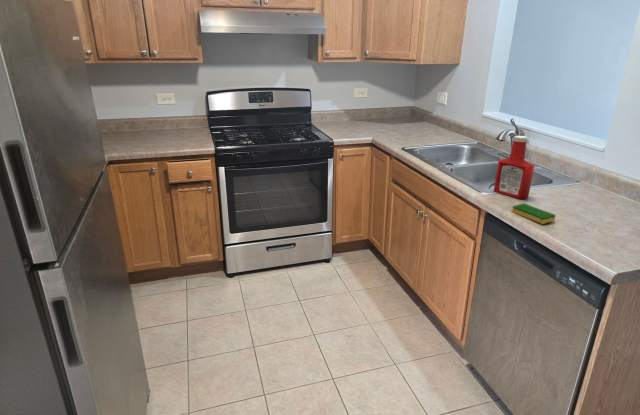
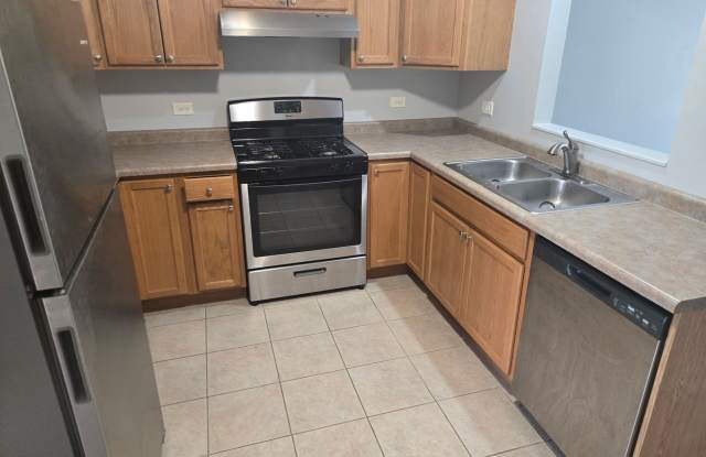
- dish sponge (533, 213)
- soap bottle (515, 165)
